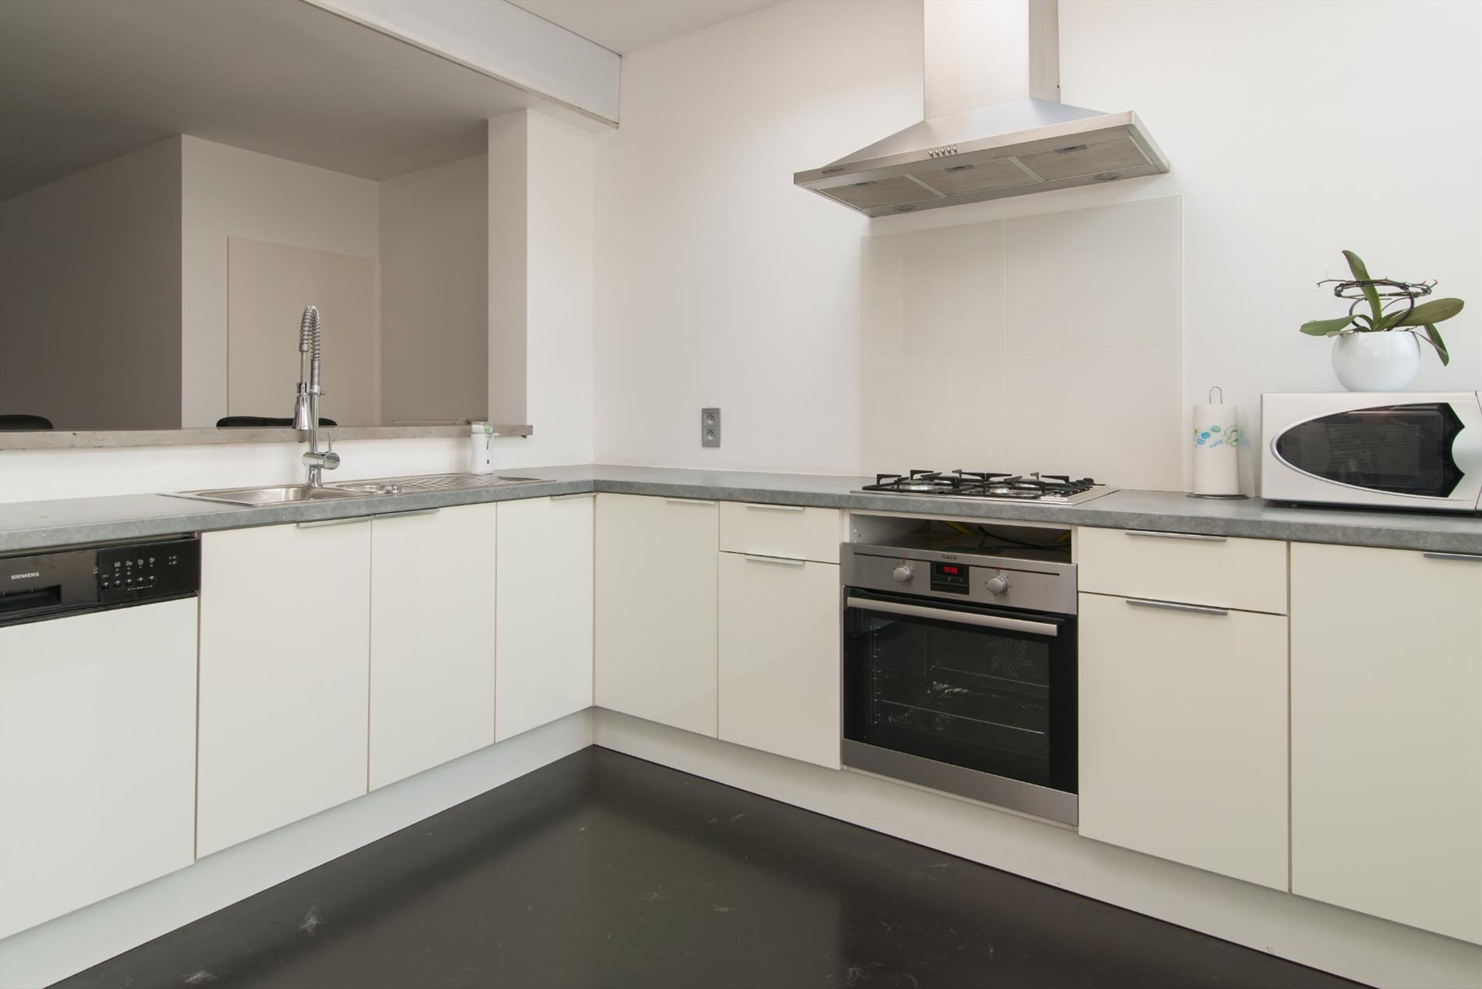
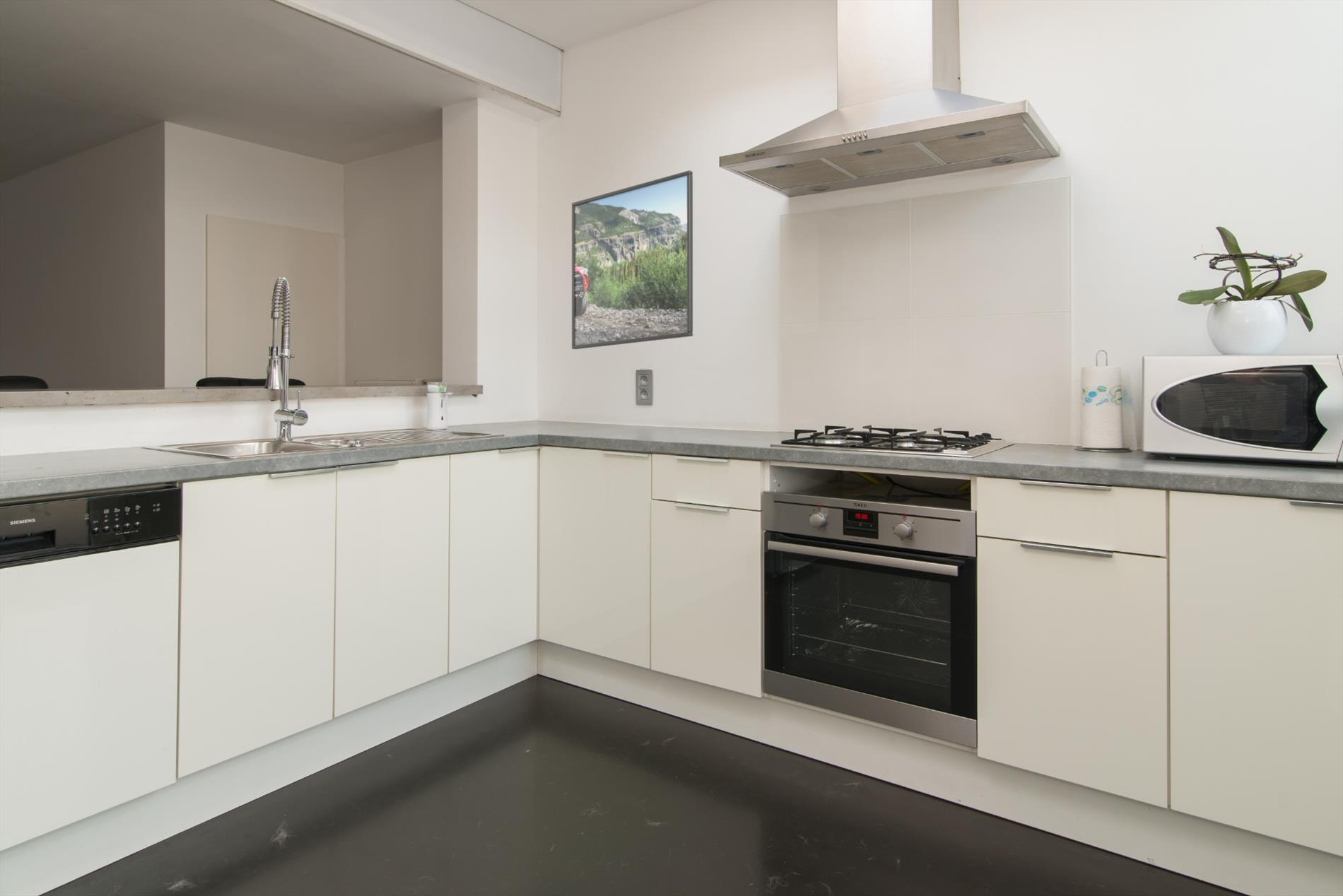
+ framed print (628, 265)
